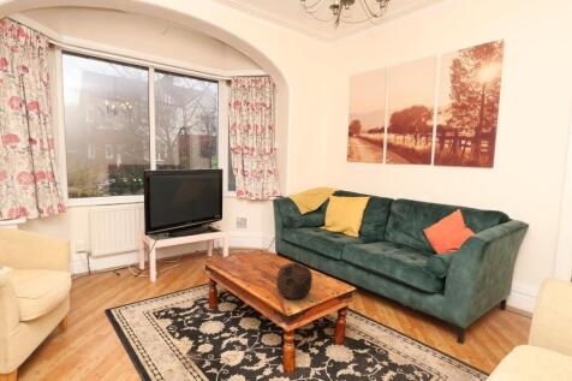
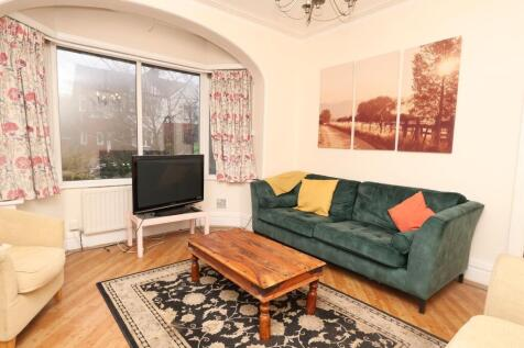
- soccer ball (293, 279)
